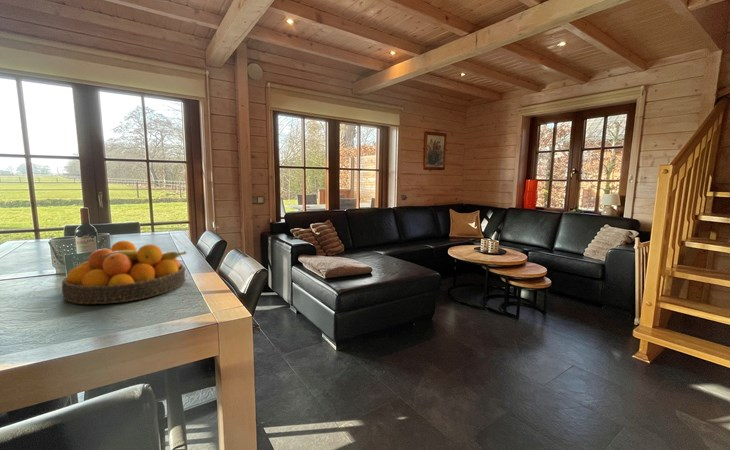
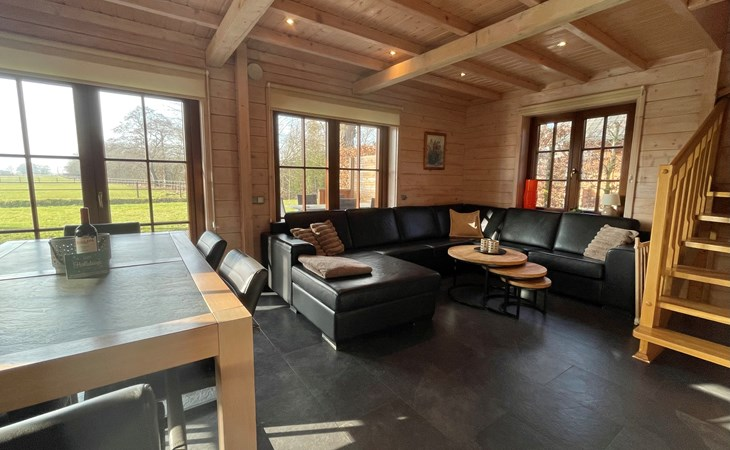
- fruit bowl (127, 266)
